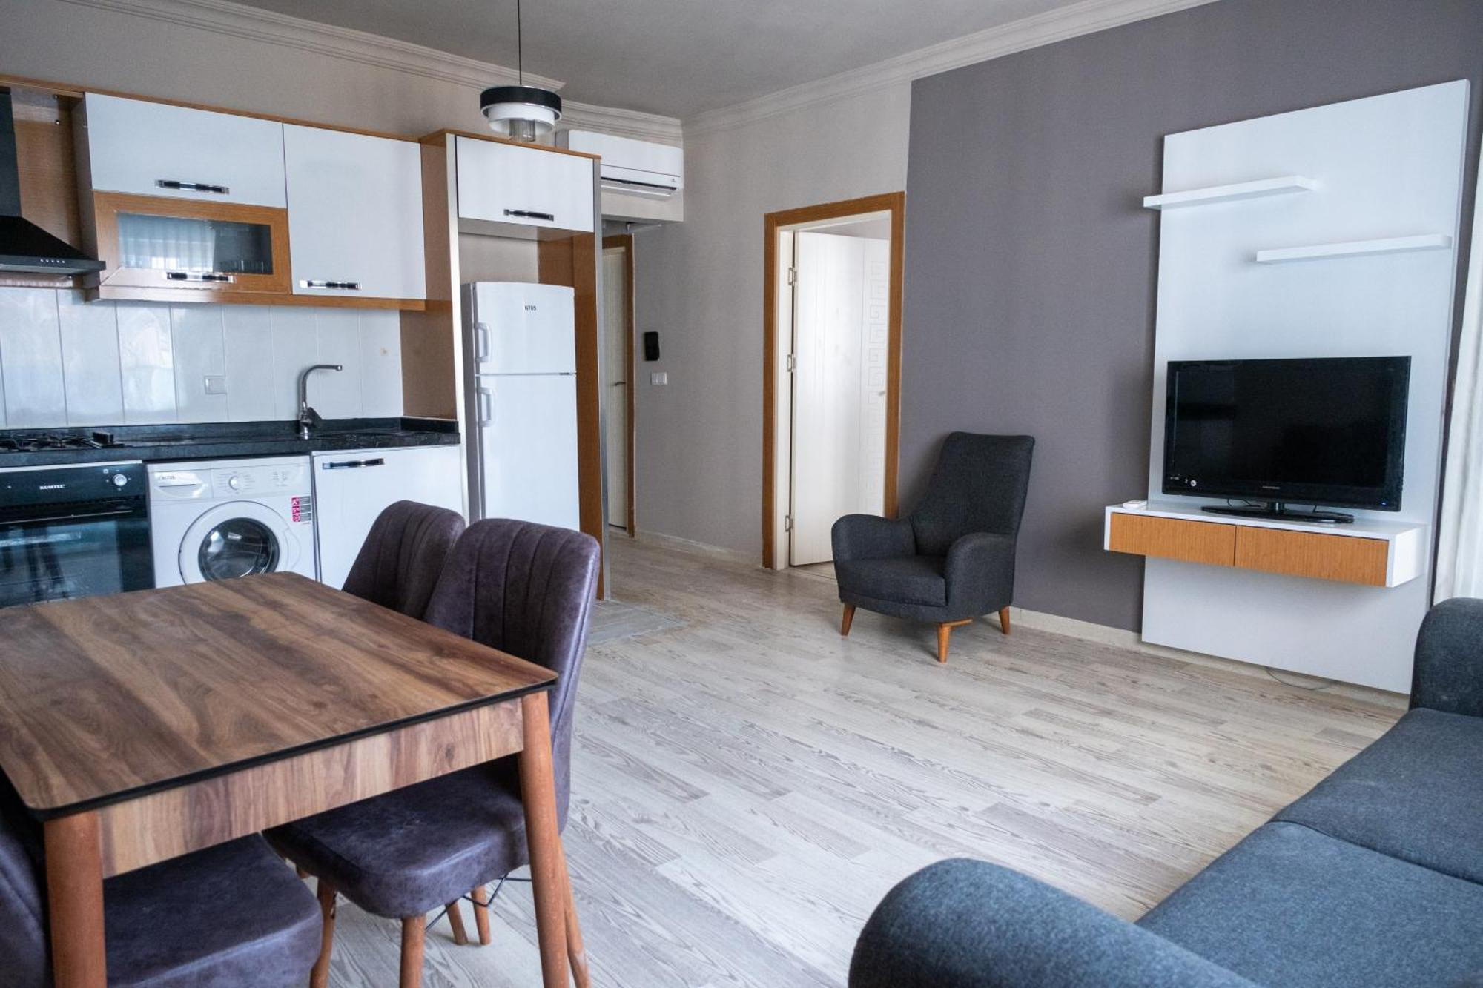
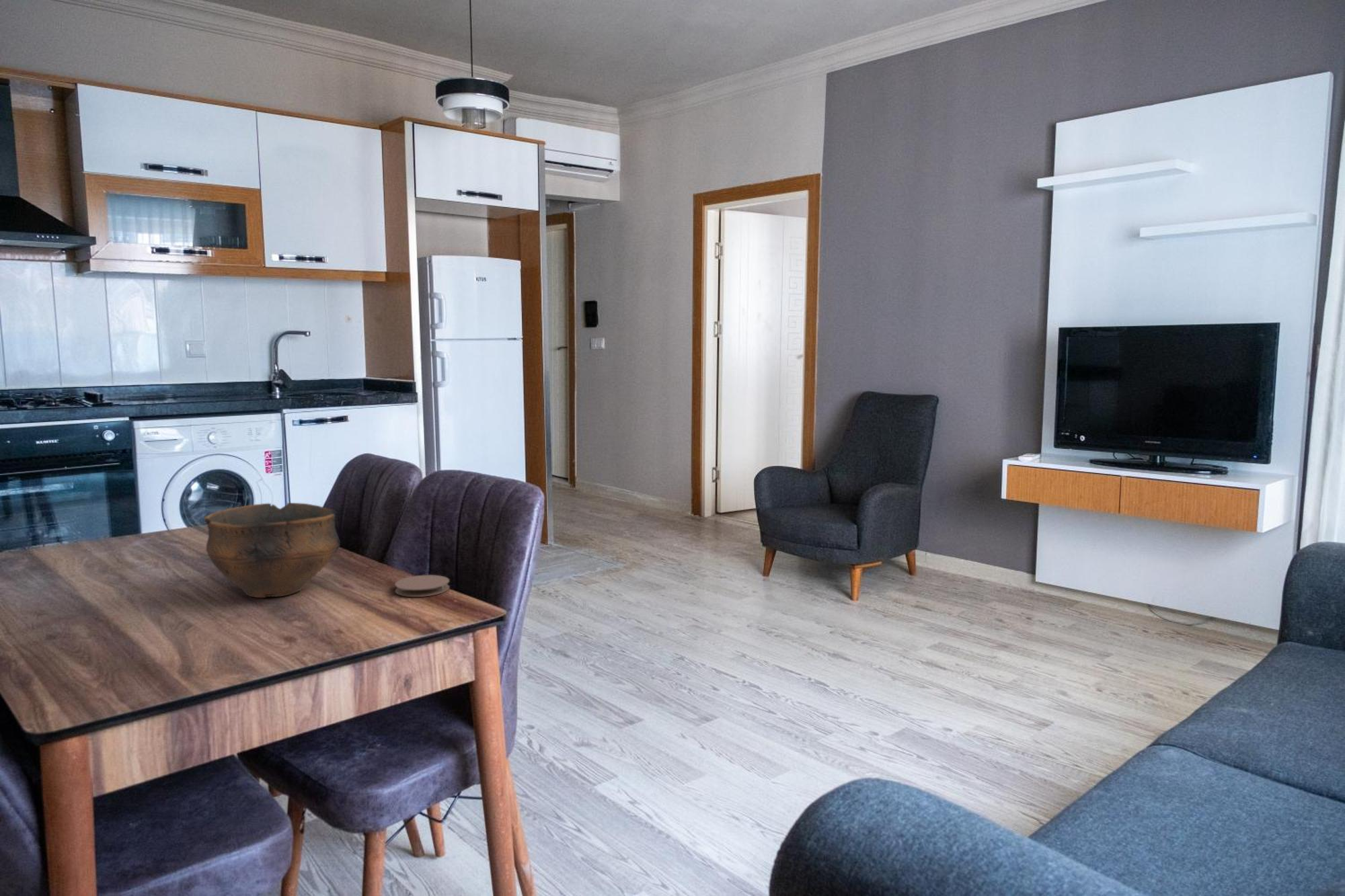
+ bowl (274, 551)
+ coaster (422, 585)
